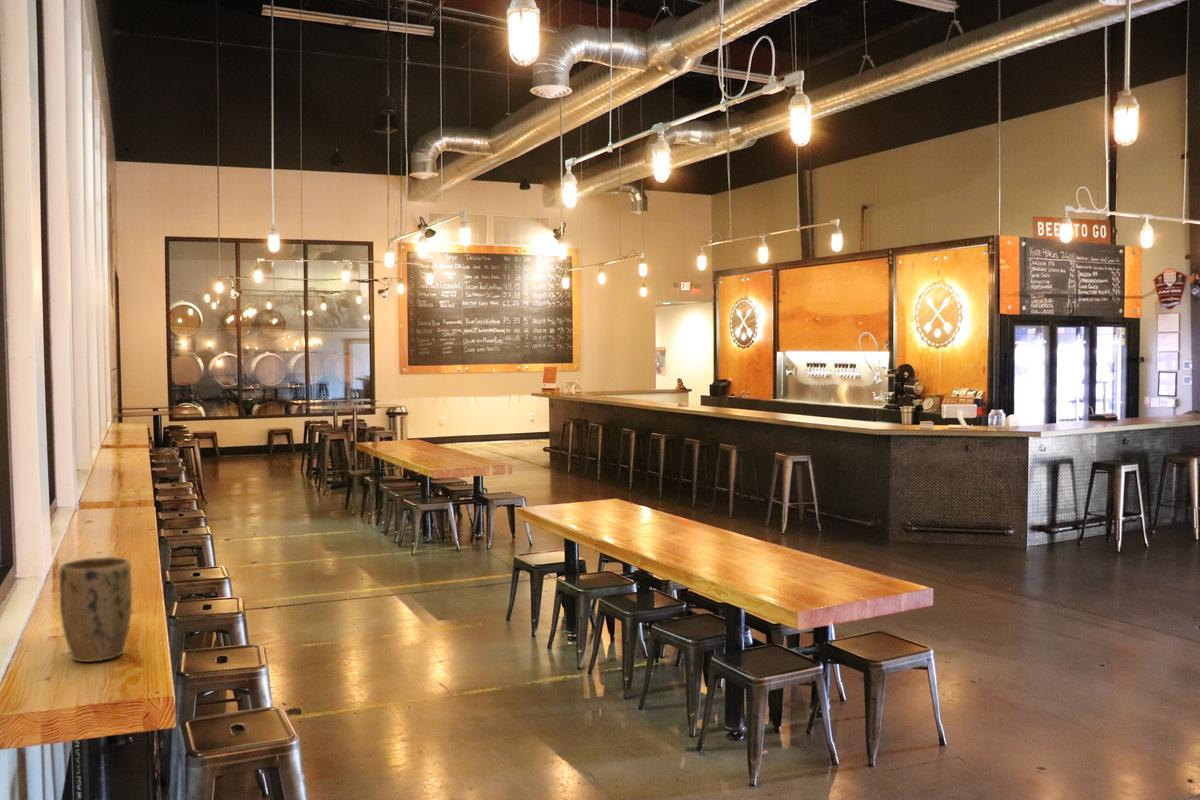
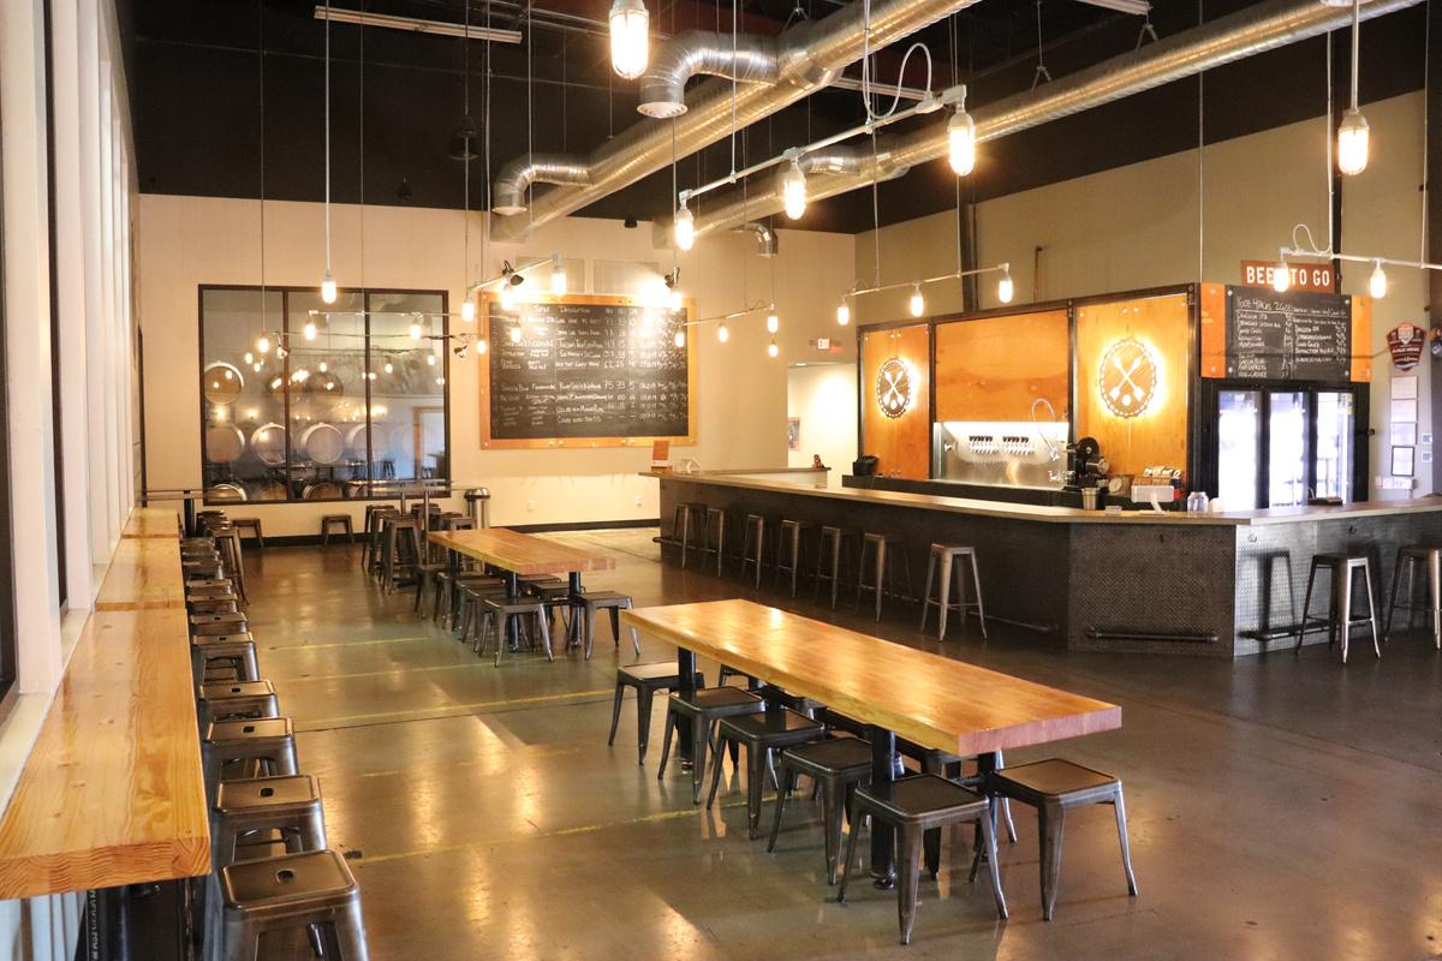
- plant pot (96, 609)
